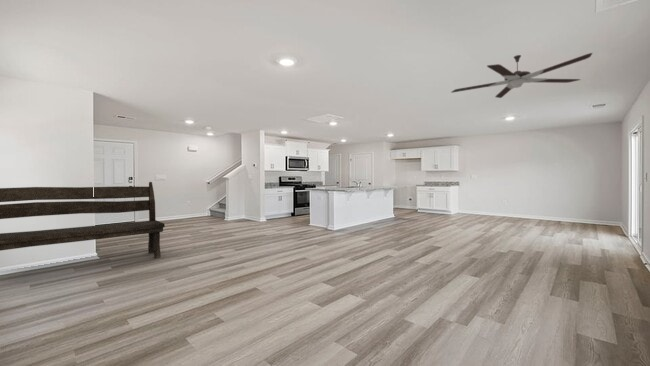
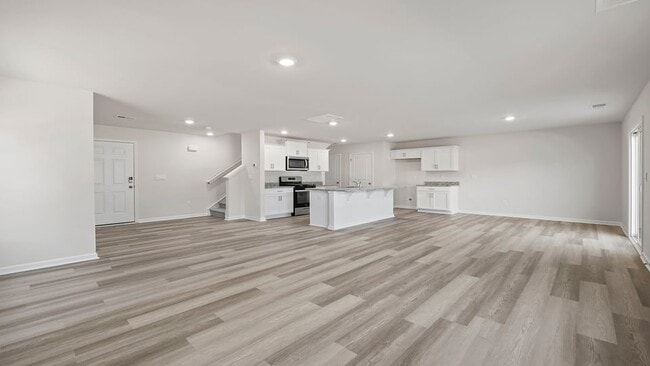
- bench (81, 227)
- ceiling fan (511, 73)
